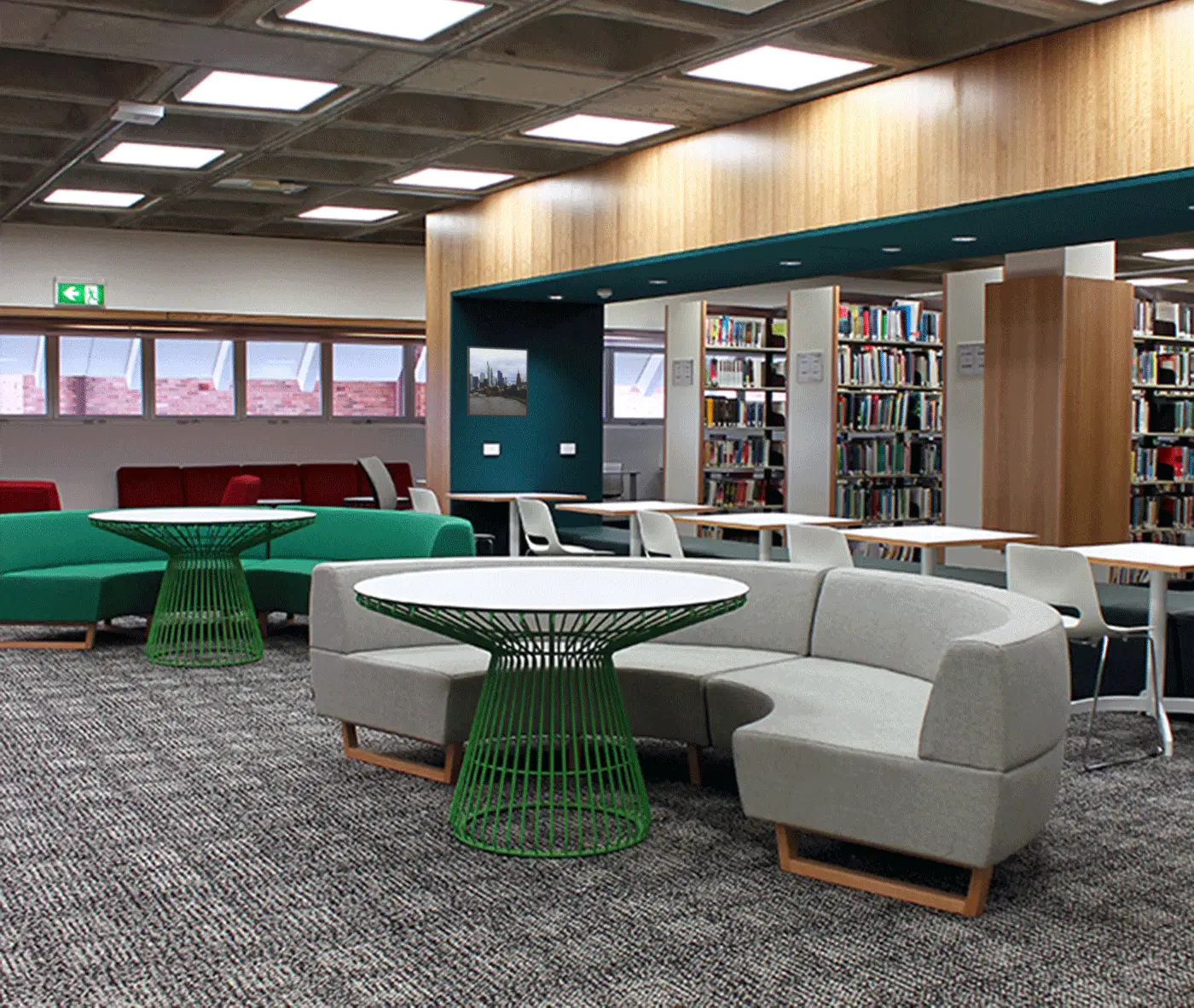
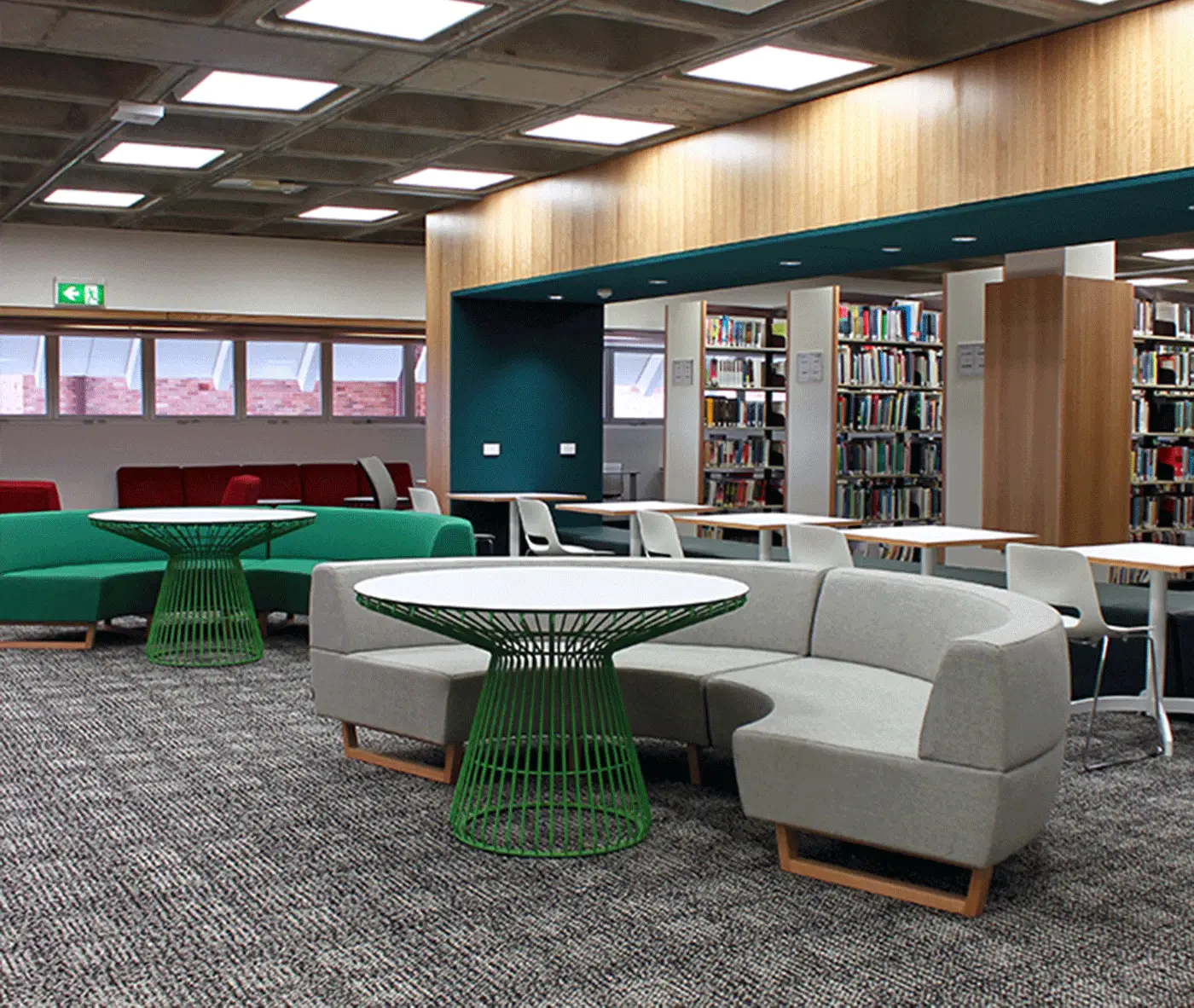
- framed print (498, 382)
